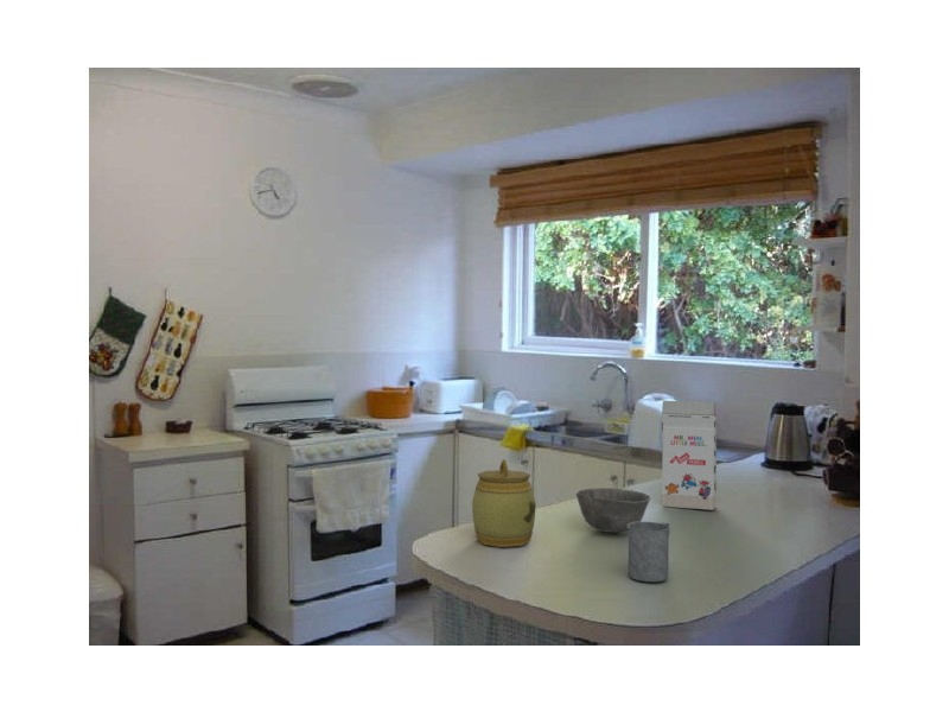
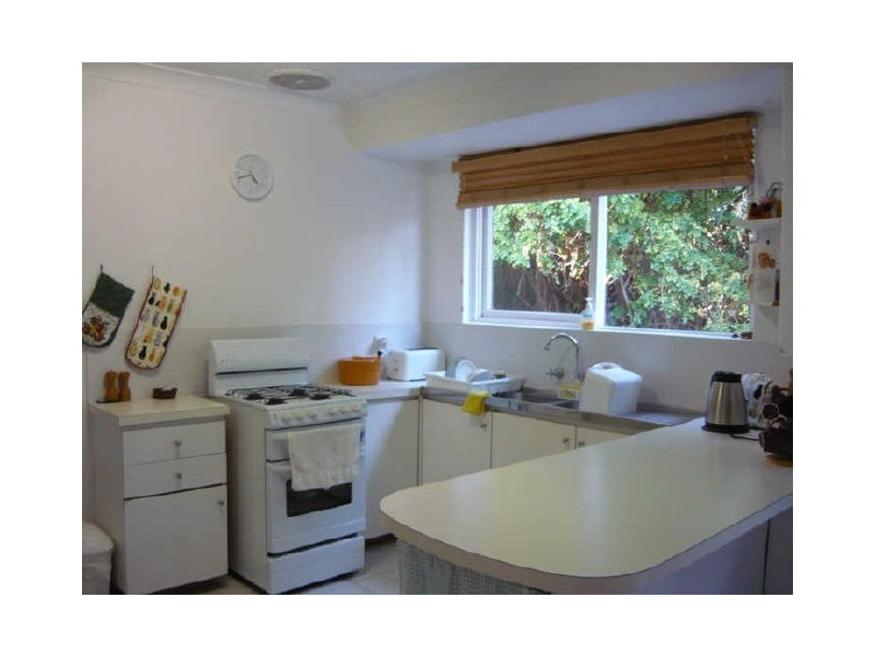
- mug (652, 549)
- gift box (688, 453)
- bowl (612, 511)
- jar (503, 500)
